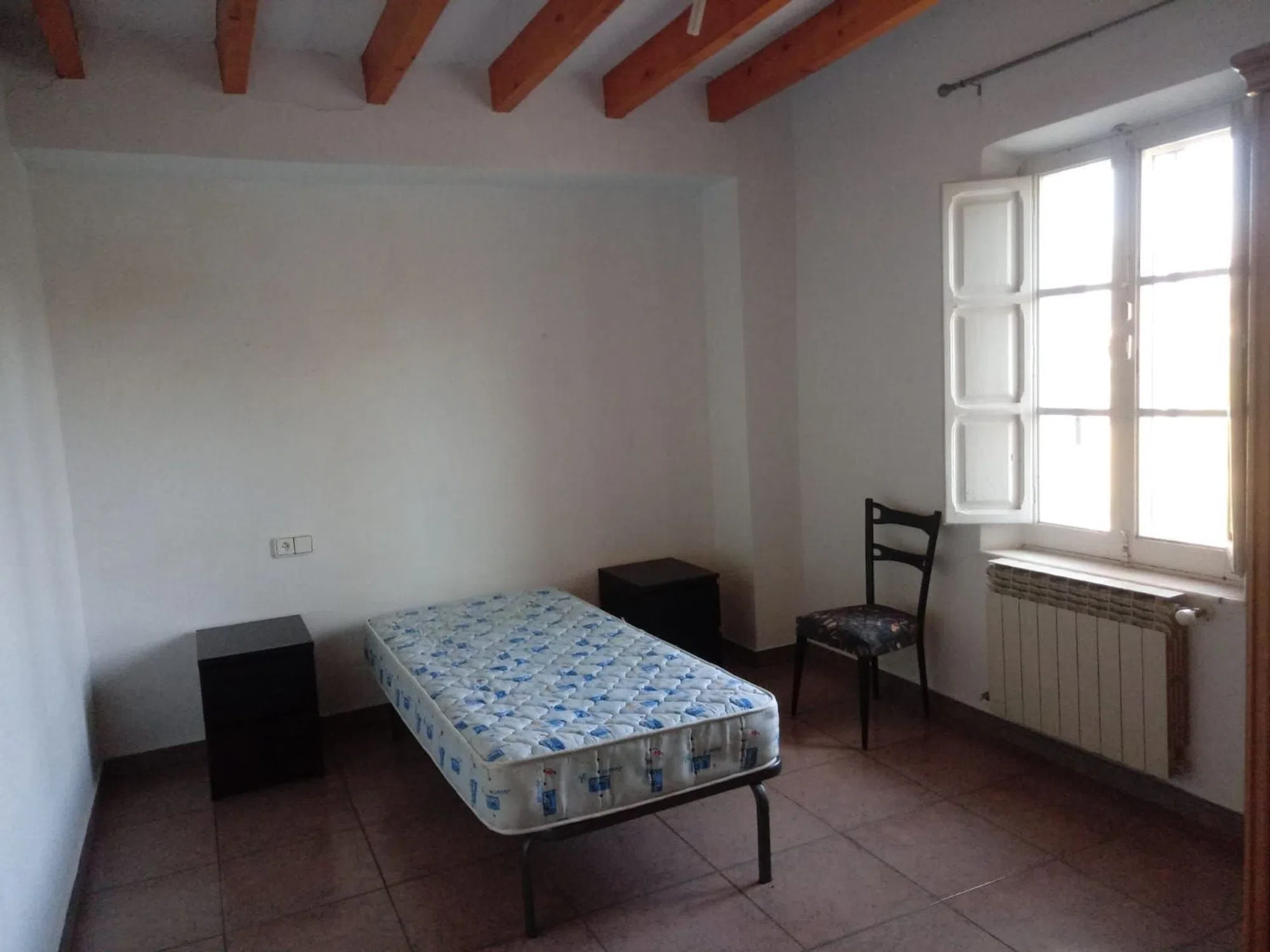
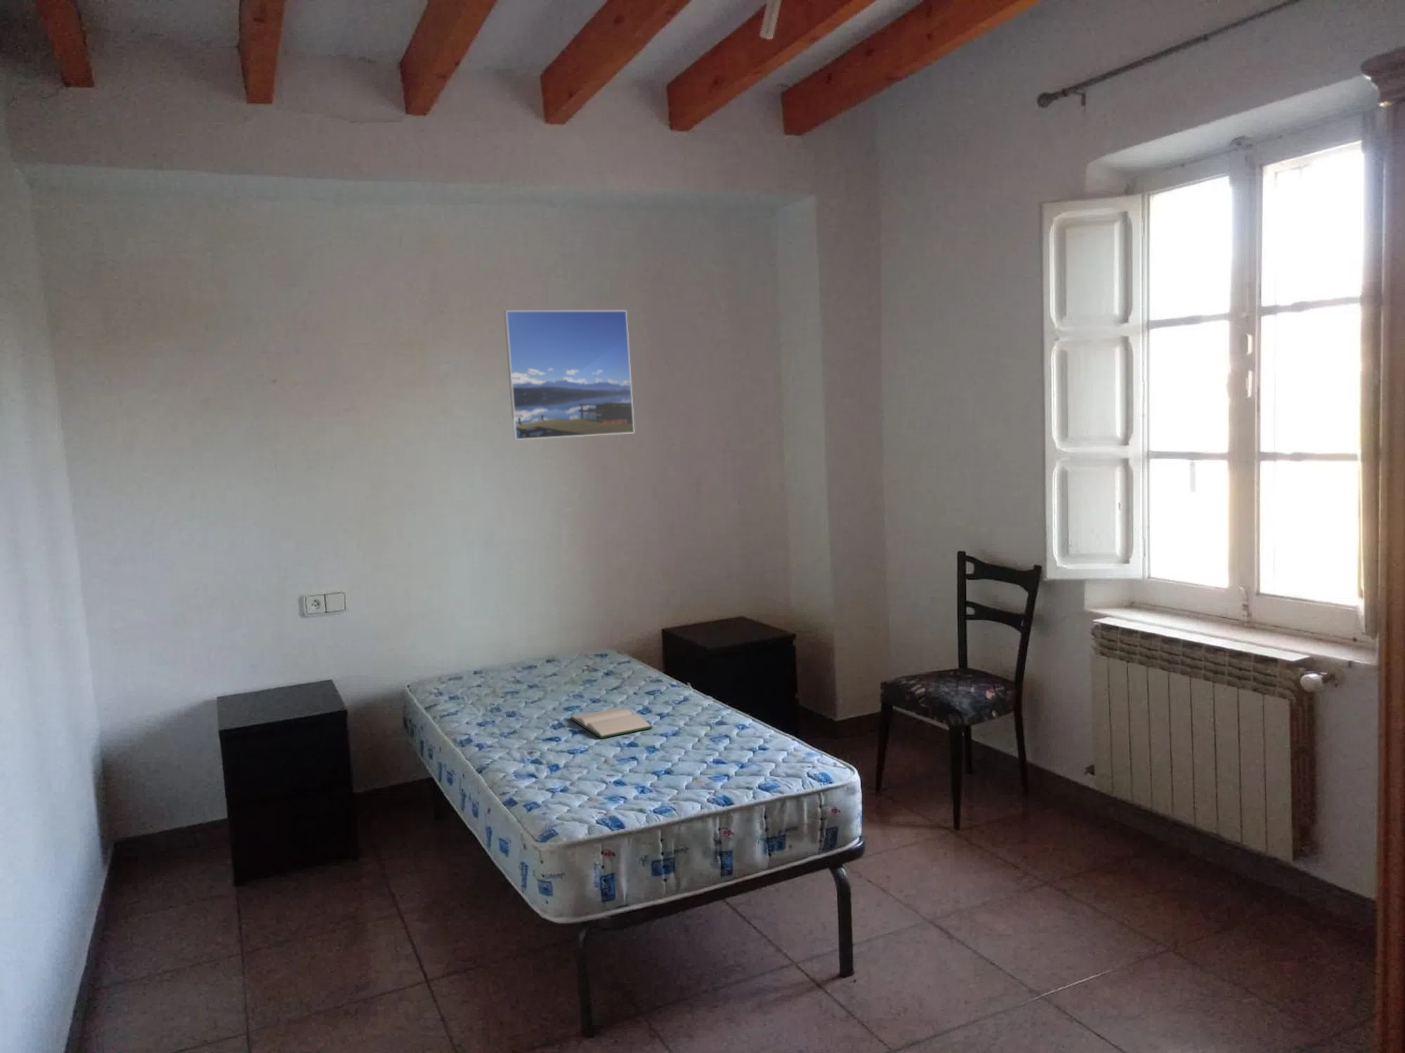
+ hardback book (610, 720)
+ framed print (571, 374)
